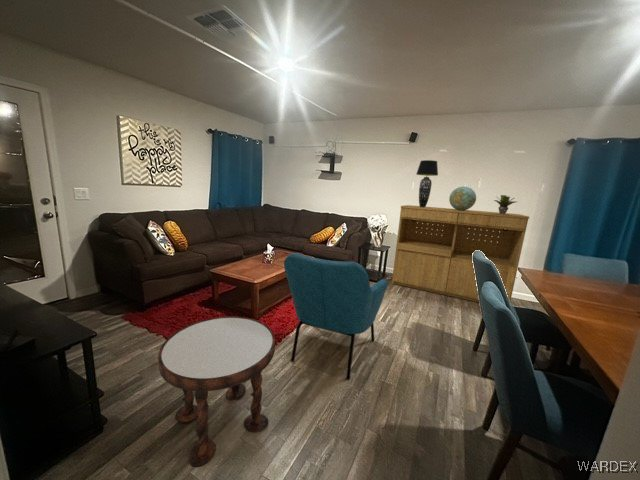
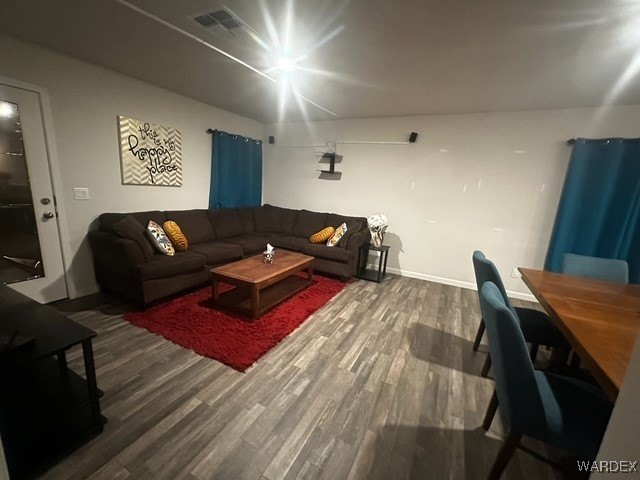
- potted plant (503, 204)
- table lamp (425, 184)
- armchair (333, 302)
- side table (221, 381)
- bookcase (452, 251)
- decorative globe (462, 198)
